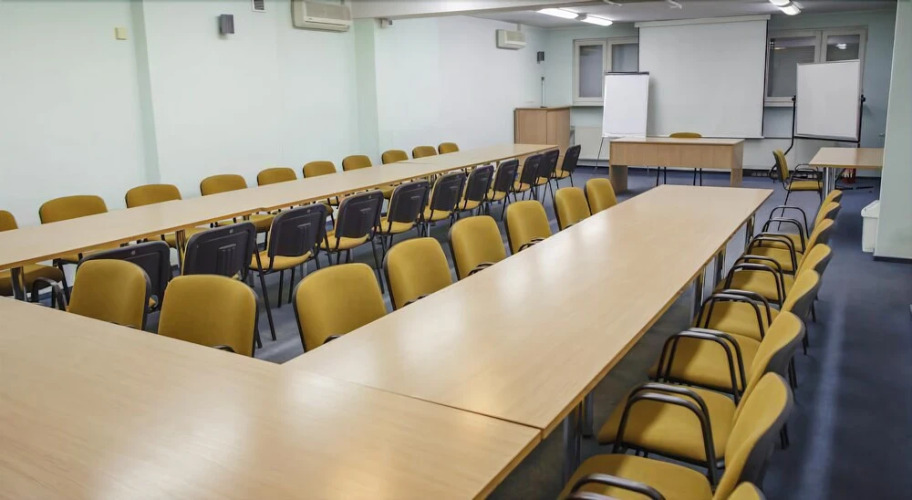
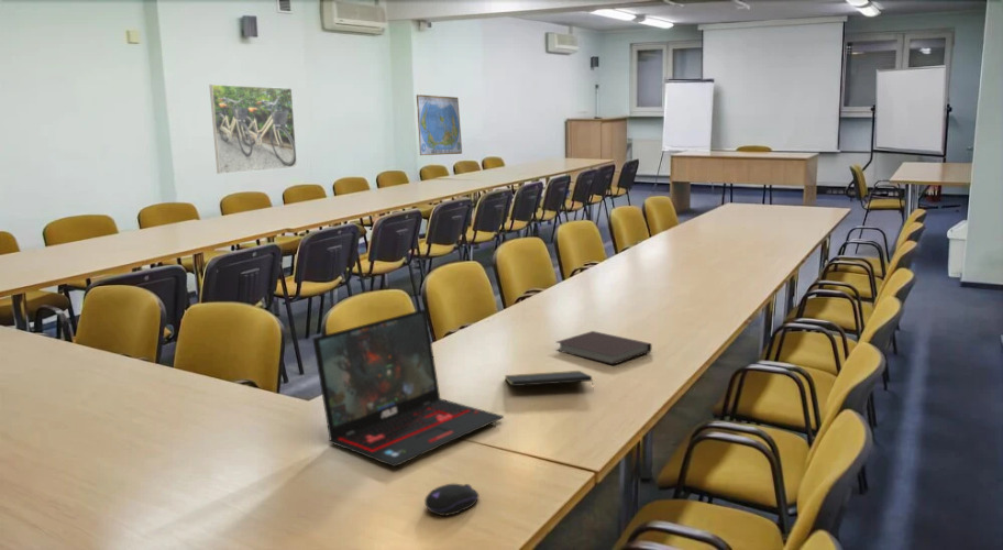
+ computer mouse (452, 495)
+ laptop (411, 381)
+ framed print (255, 129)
+ world map (440, 125)
+ notepad (547, 377)
+ notebook (603, 346)
